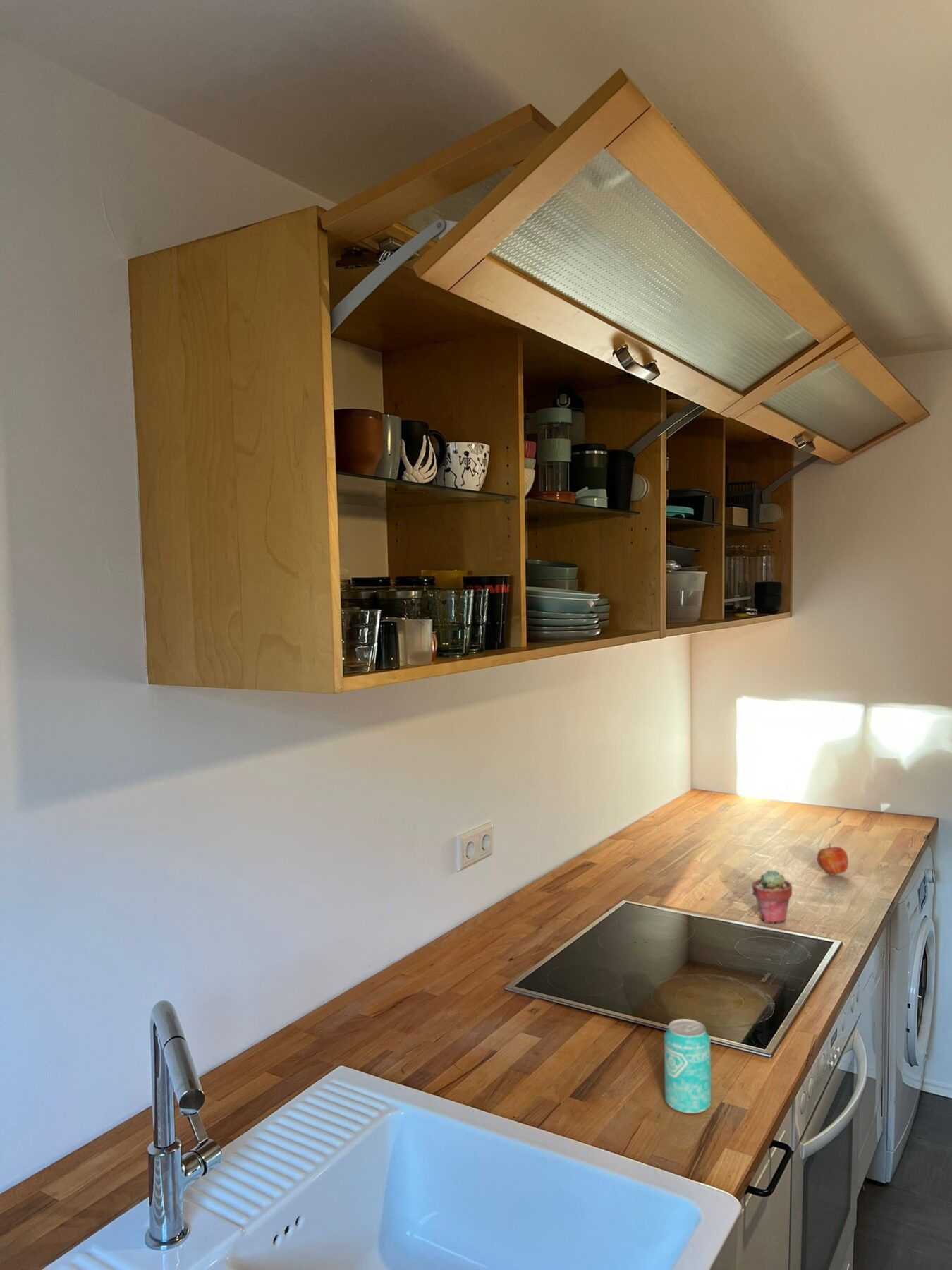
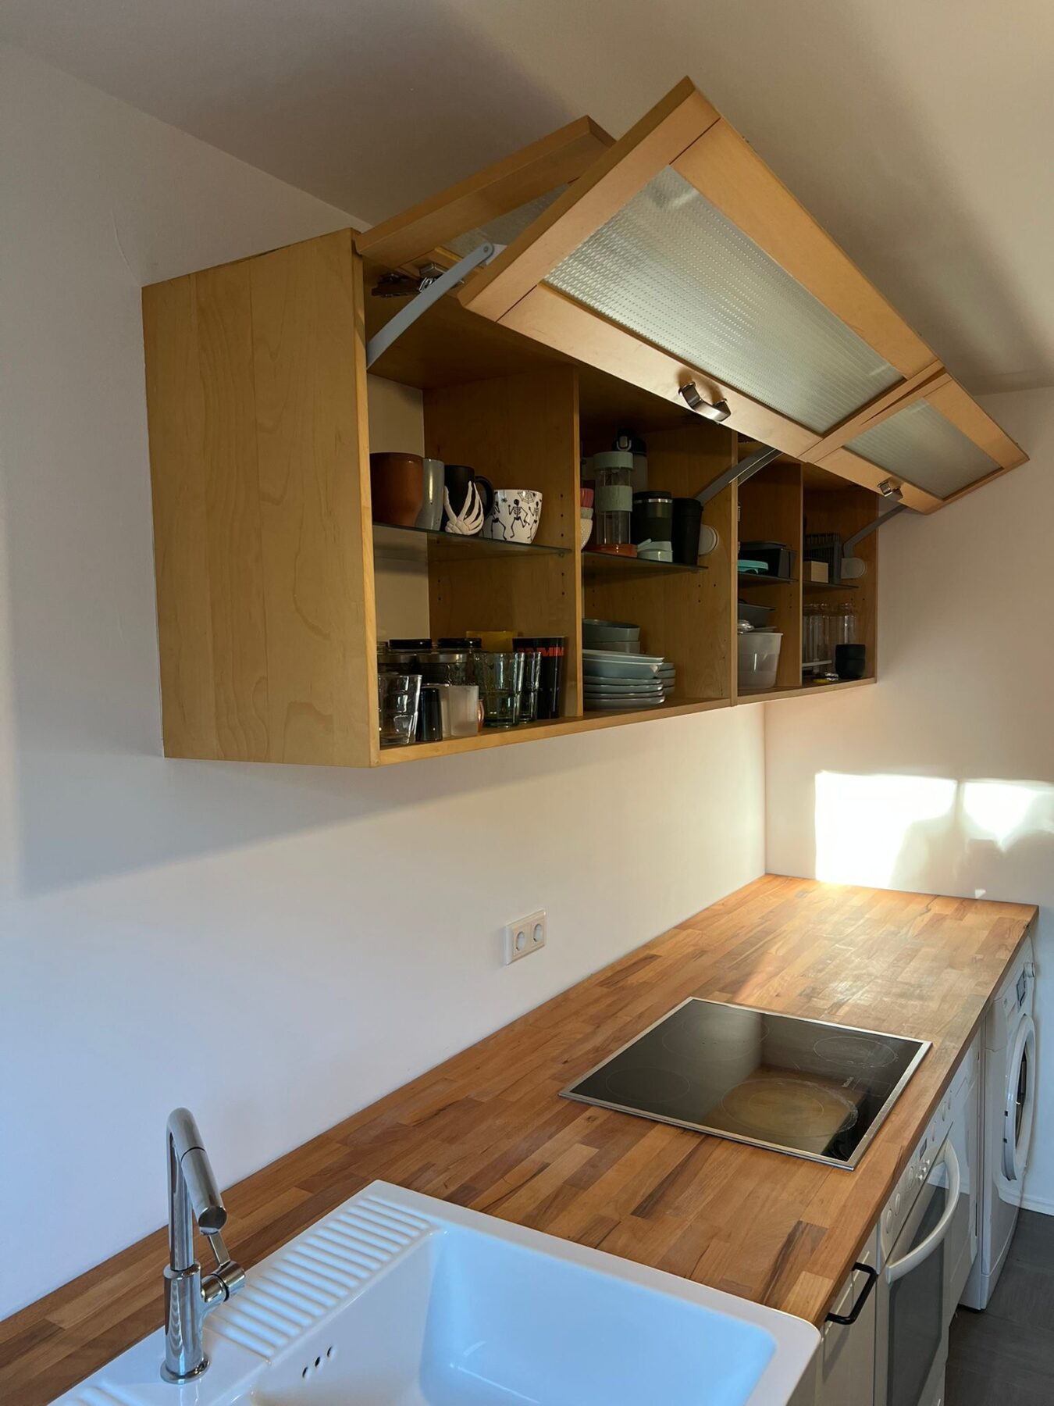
- apple (832, 860)
- beverage can (687, 1065)
- potted succulent (772, 894)
